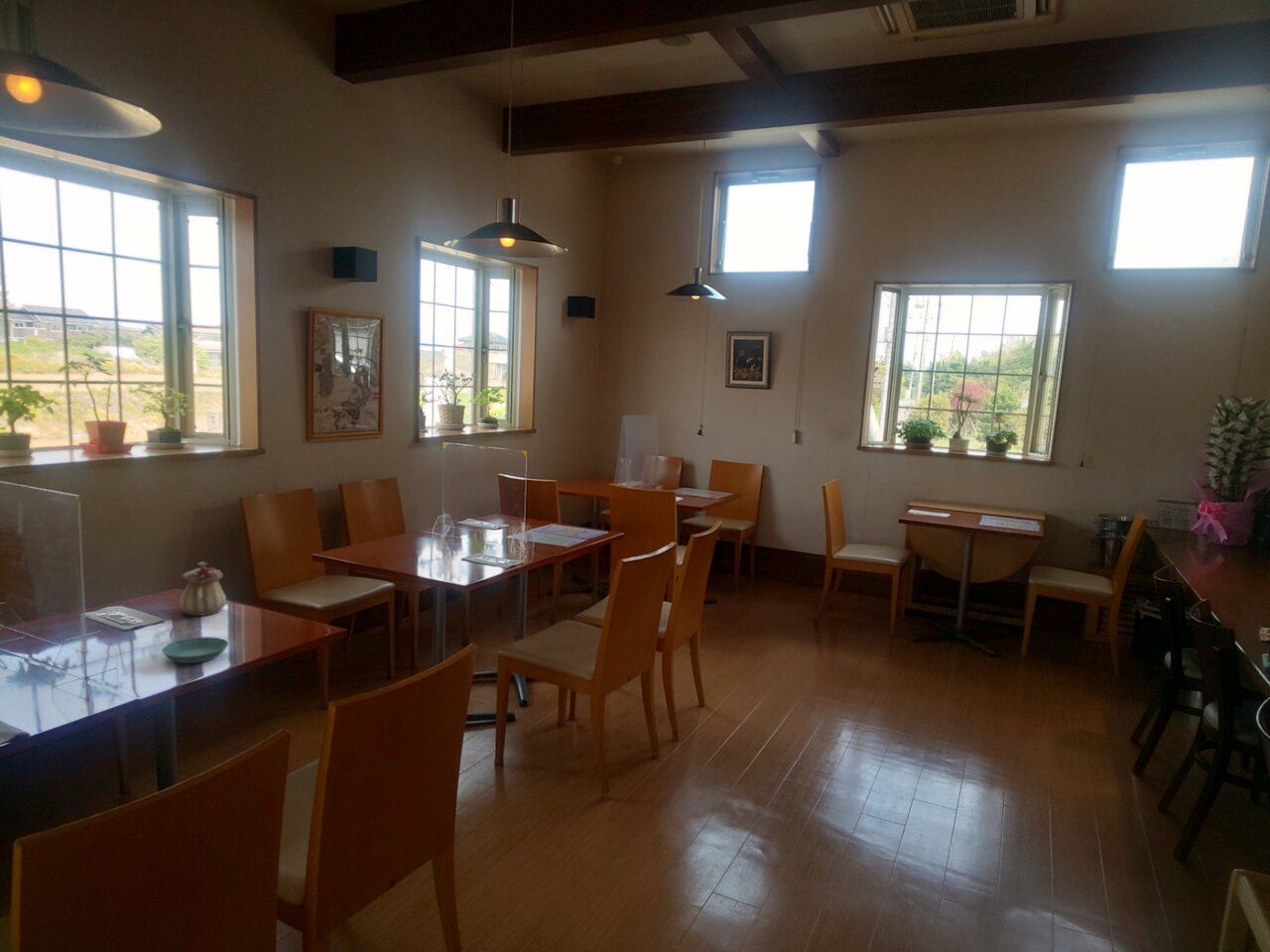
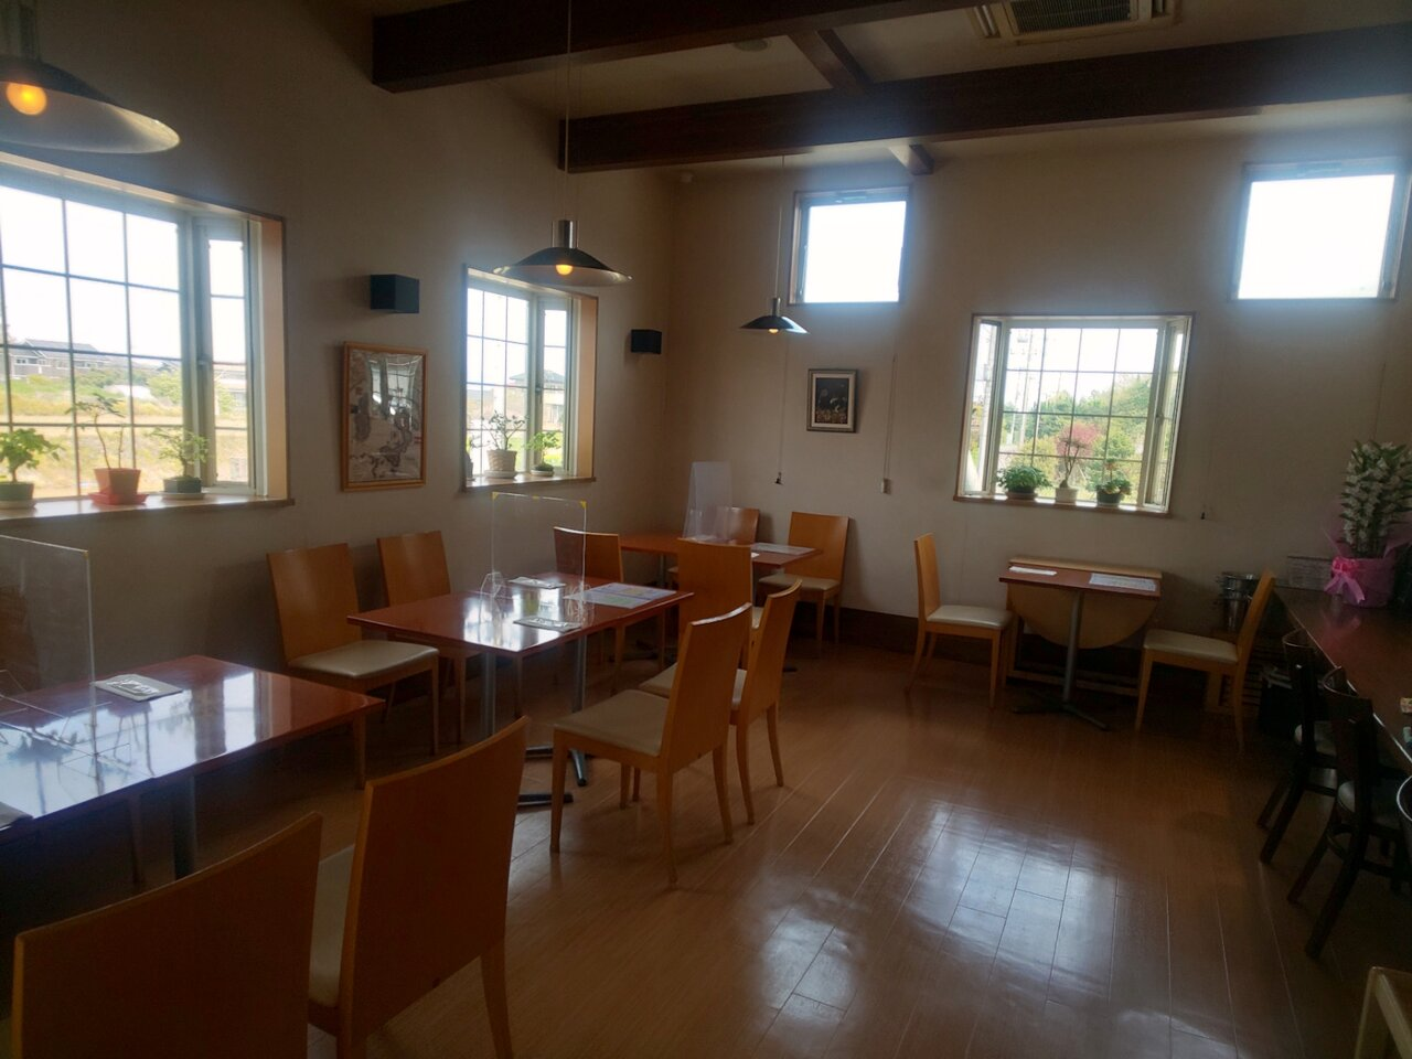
- saucer (195, 651)
- teapot (202, 587)
